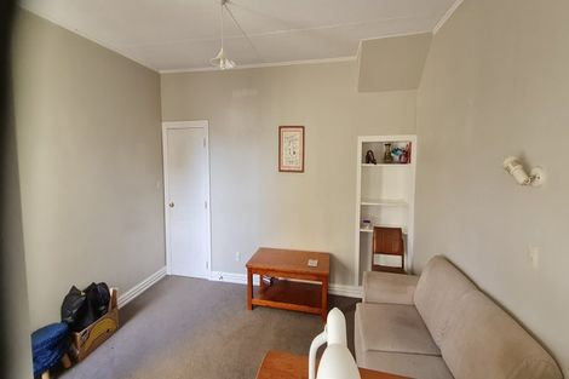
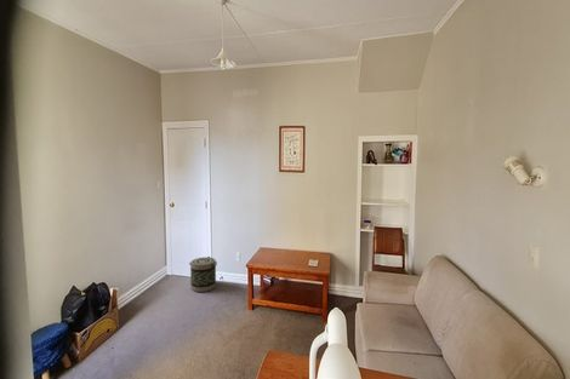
+ basket (204, 272)
